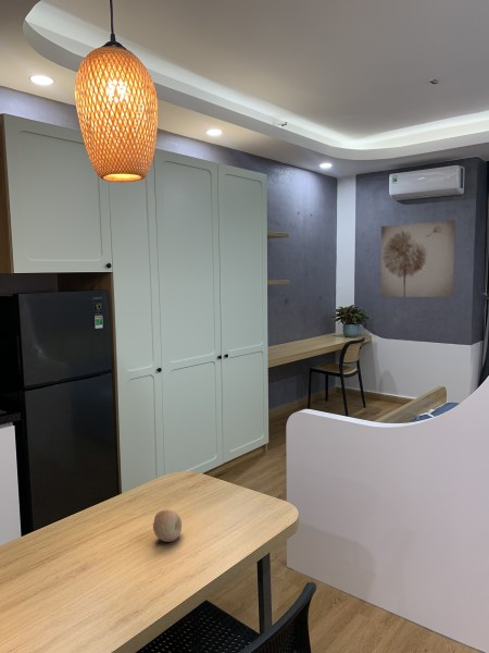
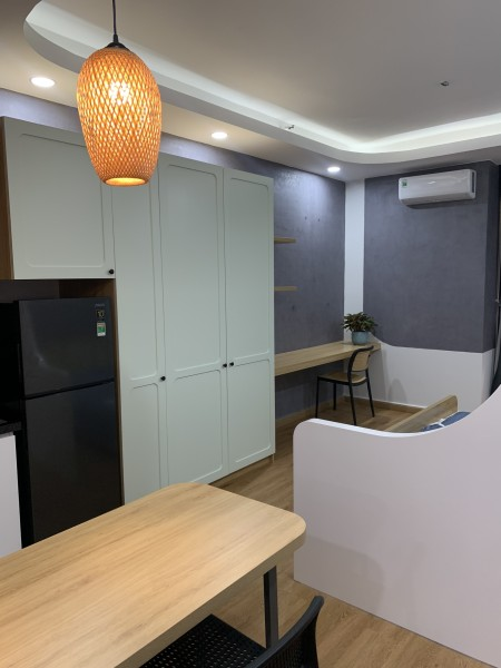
- fruit (167, 523)
- wall art (415, 260)
